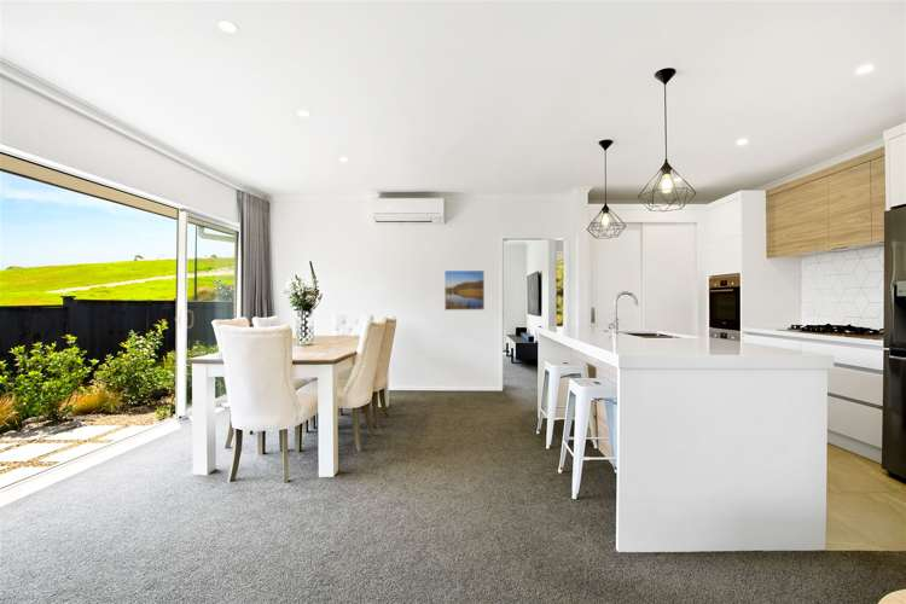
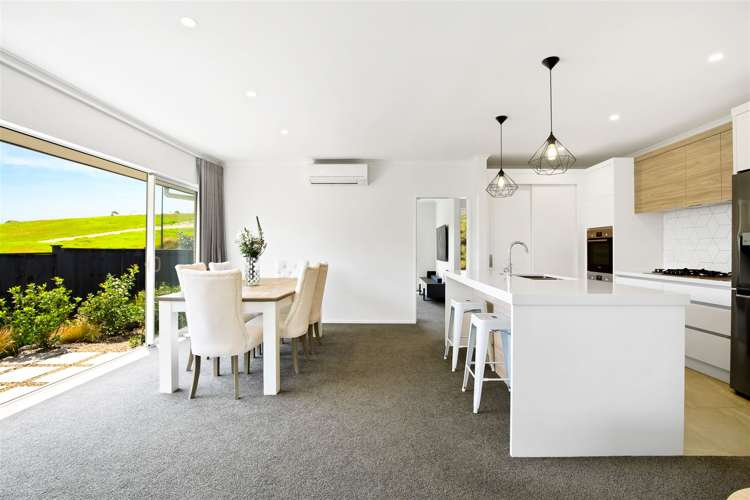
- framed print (464, 290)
